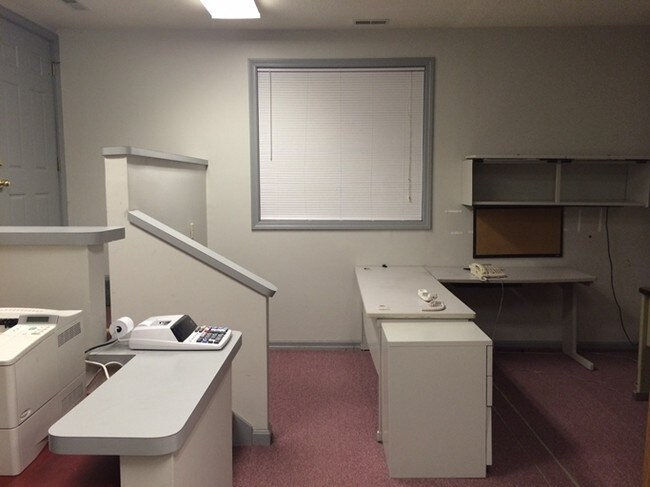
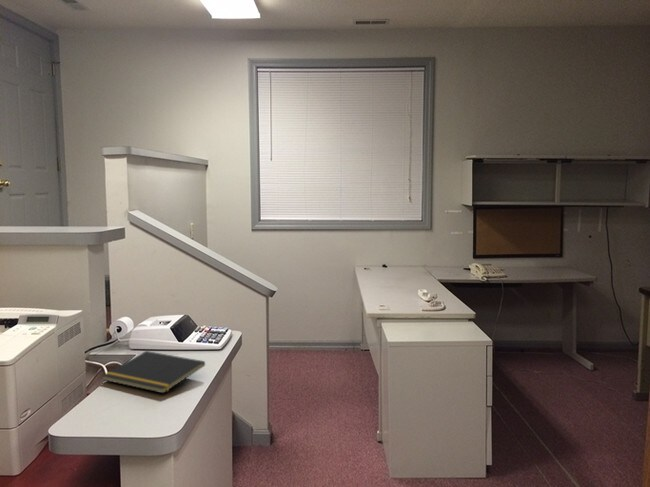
+ notepad (154, 370)
